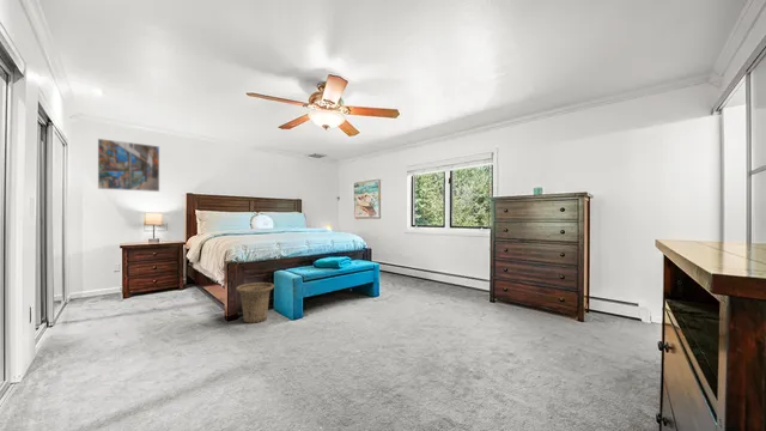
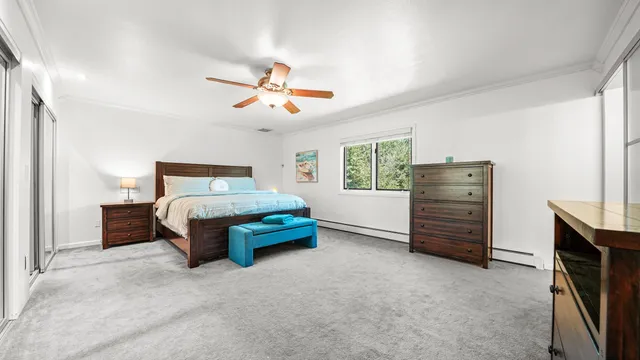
- basket (255, 302)
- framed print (129, 166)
